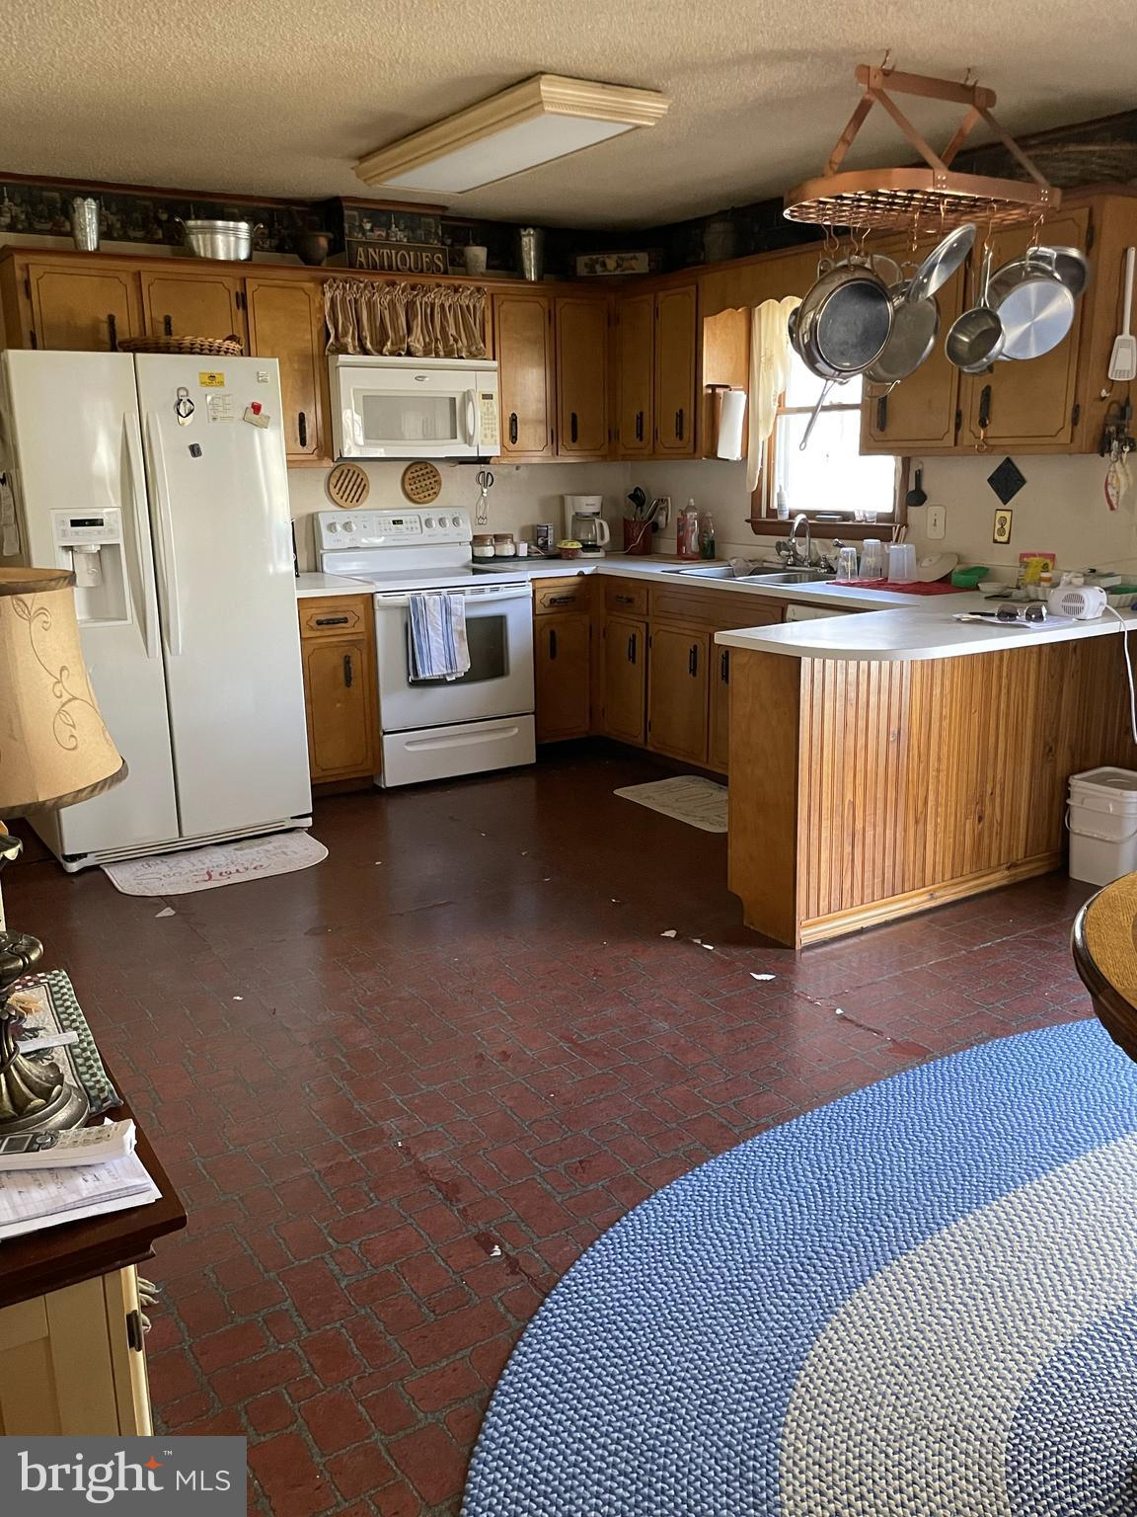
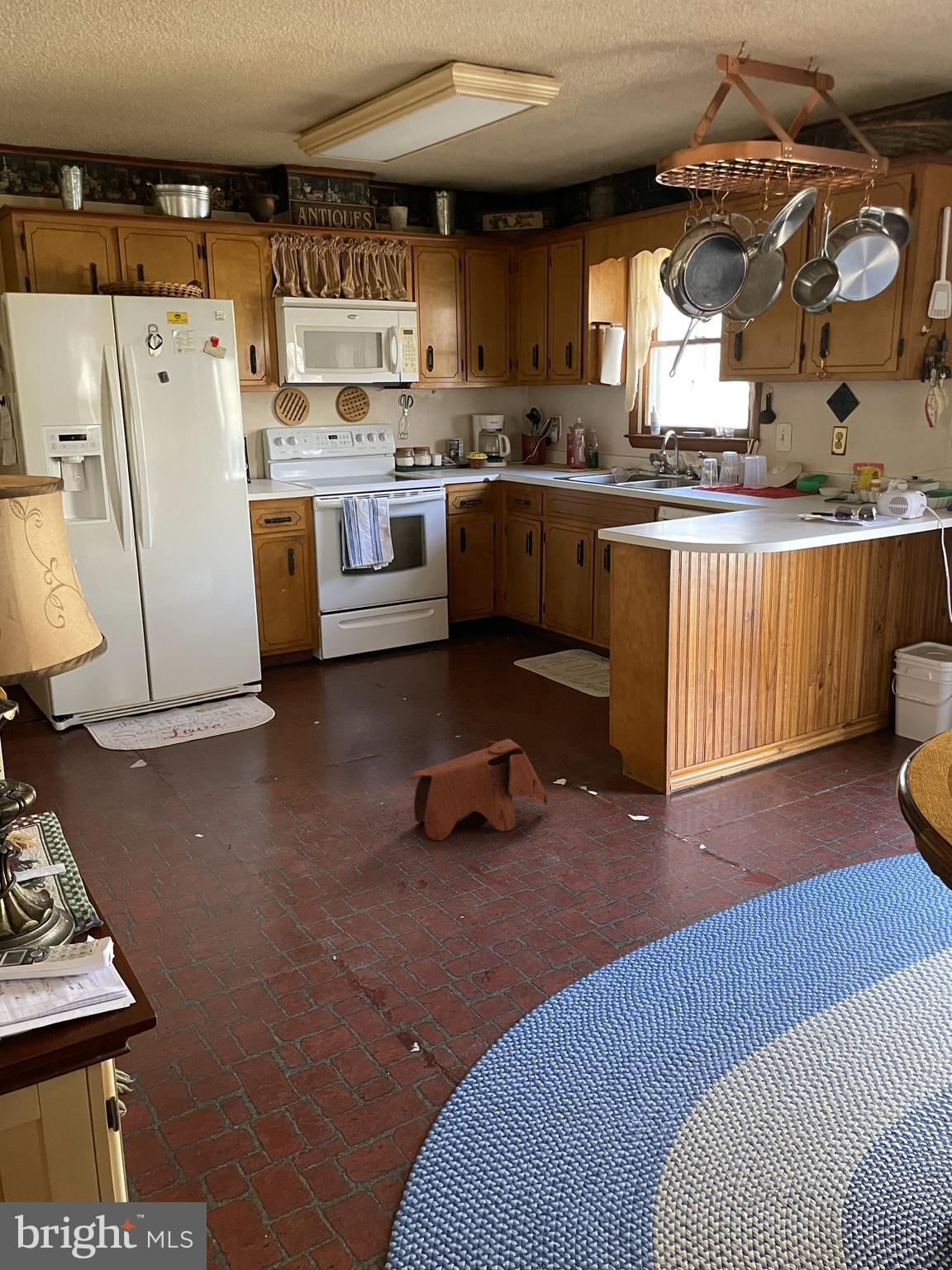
+ toy elephant (479, 785)
